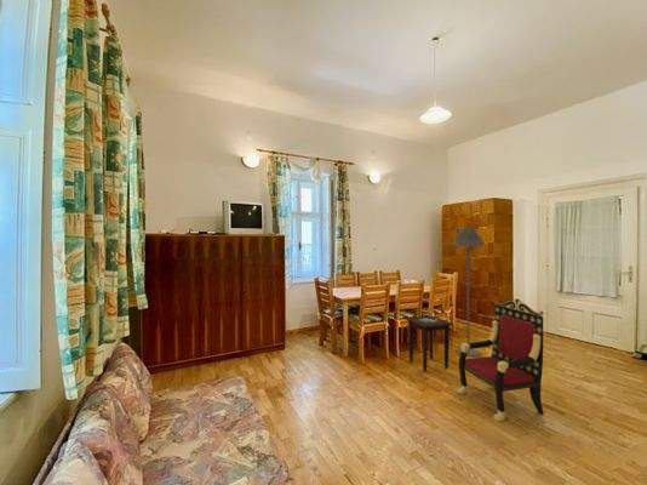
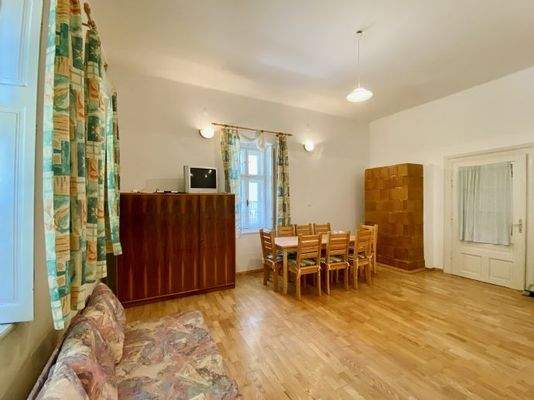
- armchair (497, 350)
- side table (426, 341)
- floor lamp (468, 290)
